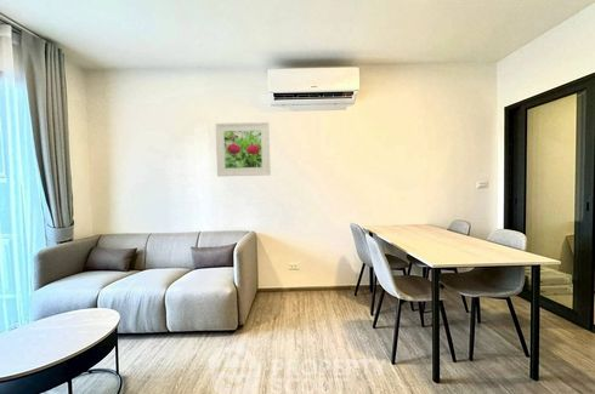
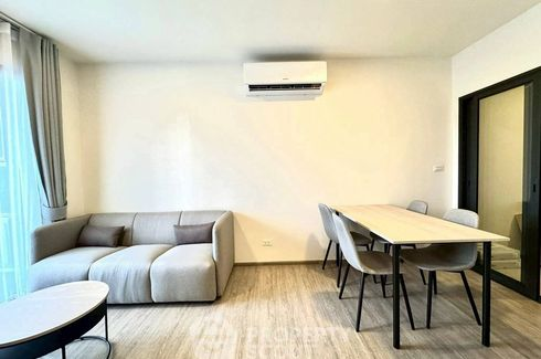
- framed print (243, 149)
